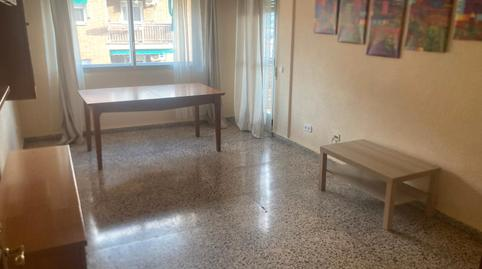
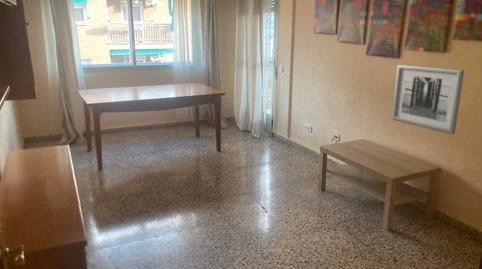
+ wall art (424, 97)
